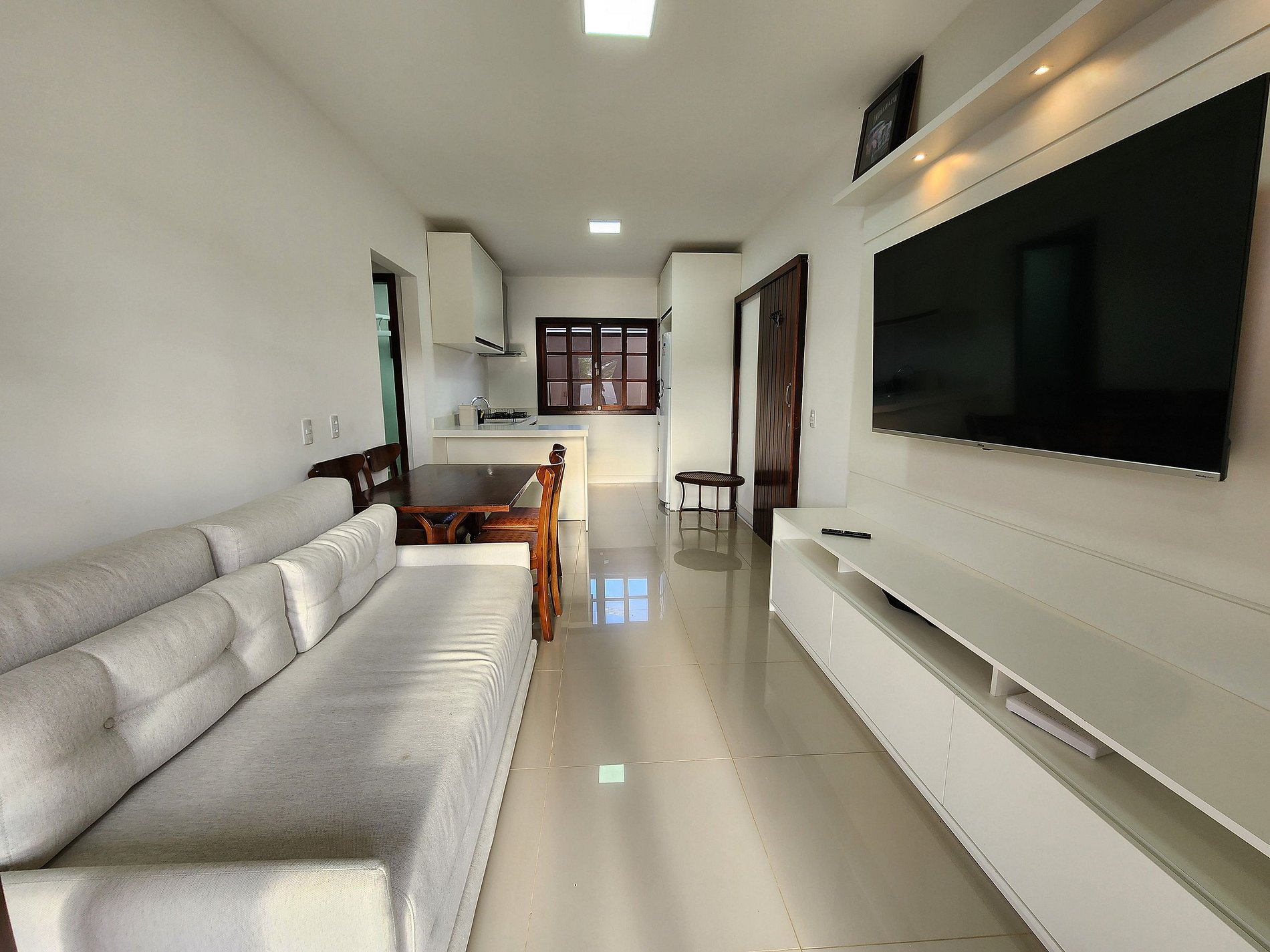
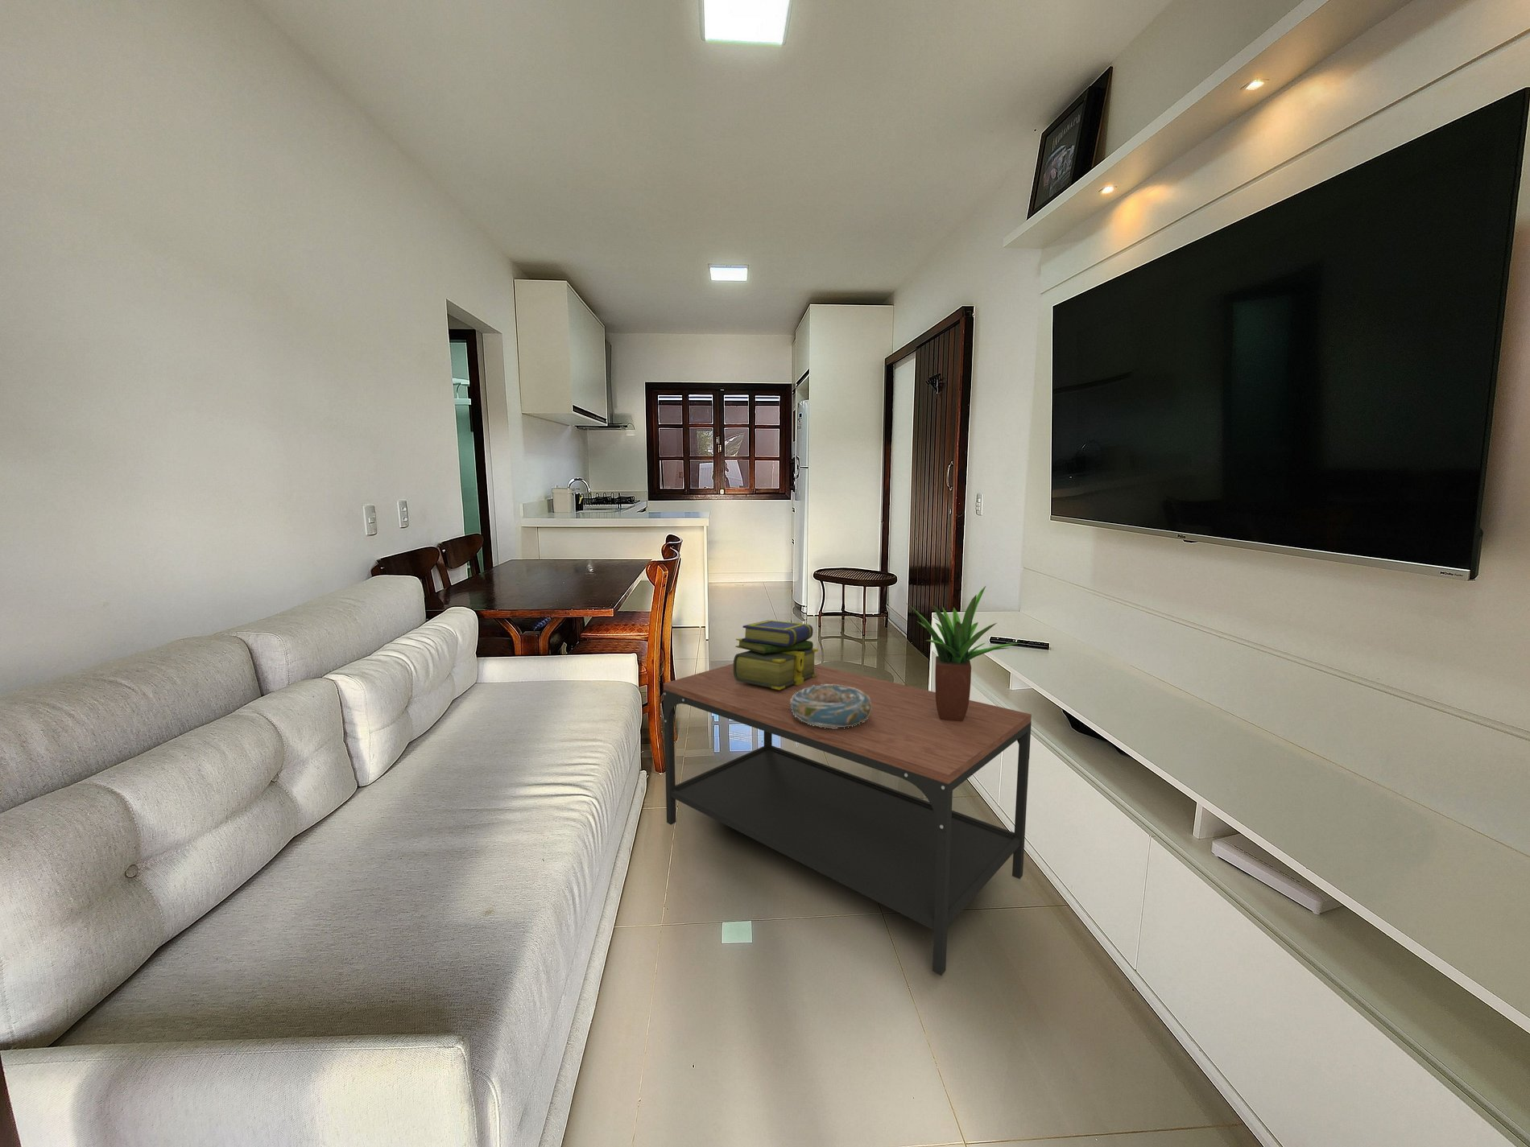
+ potted plant (960, 651)
+ coffee table (831, 774)
+ decorative bowl (830, 705)
+ stack of books (776, 649)
